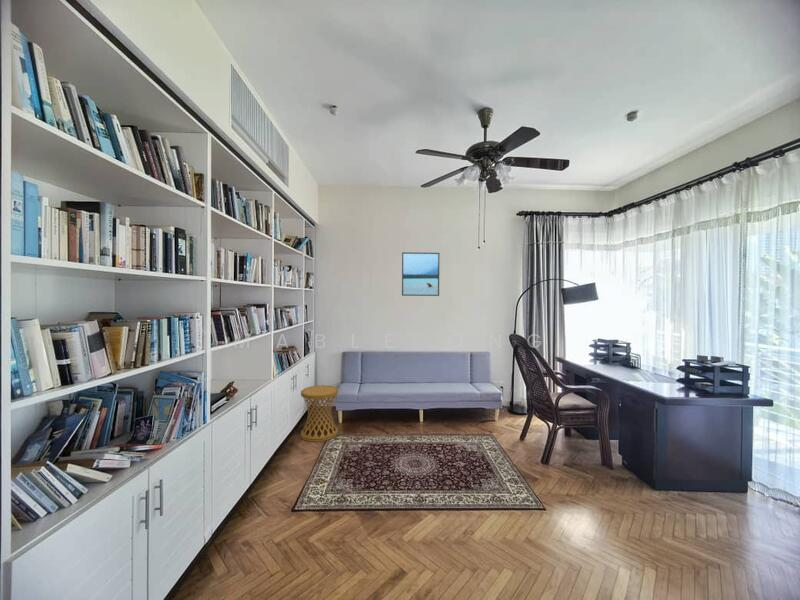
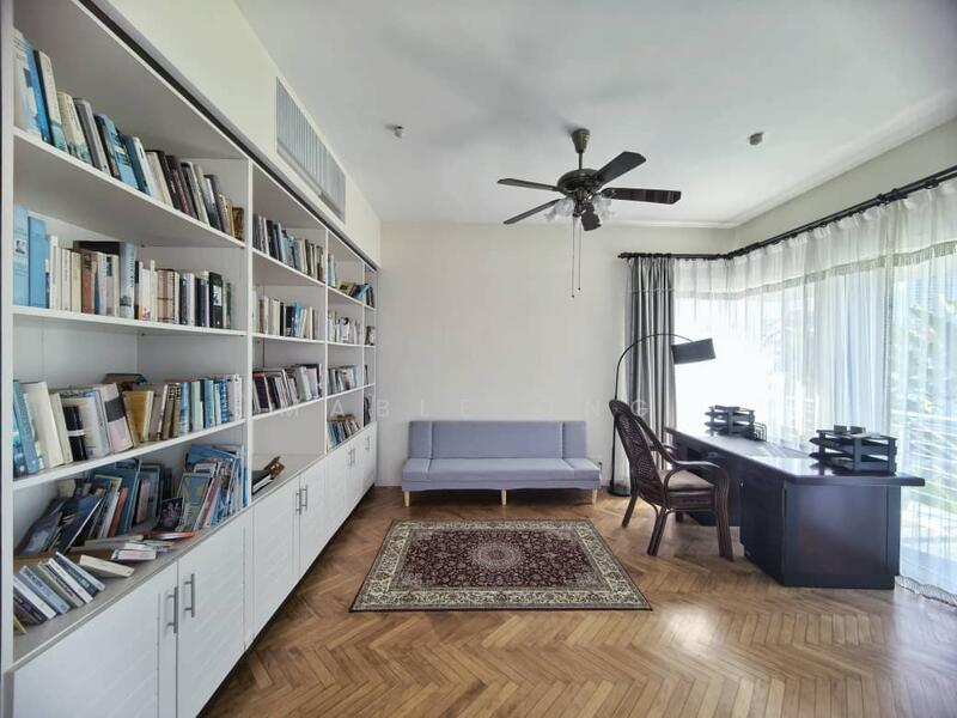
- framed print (420, 274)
- side table (319, 412)
